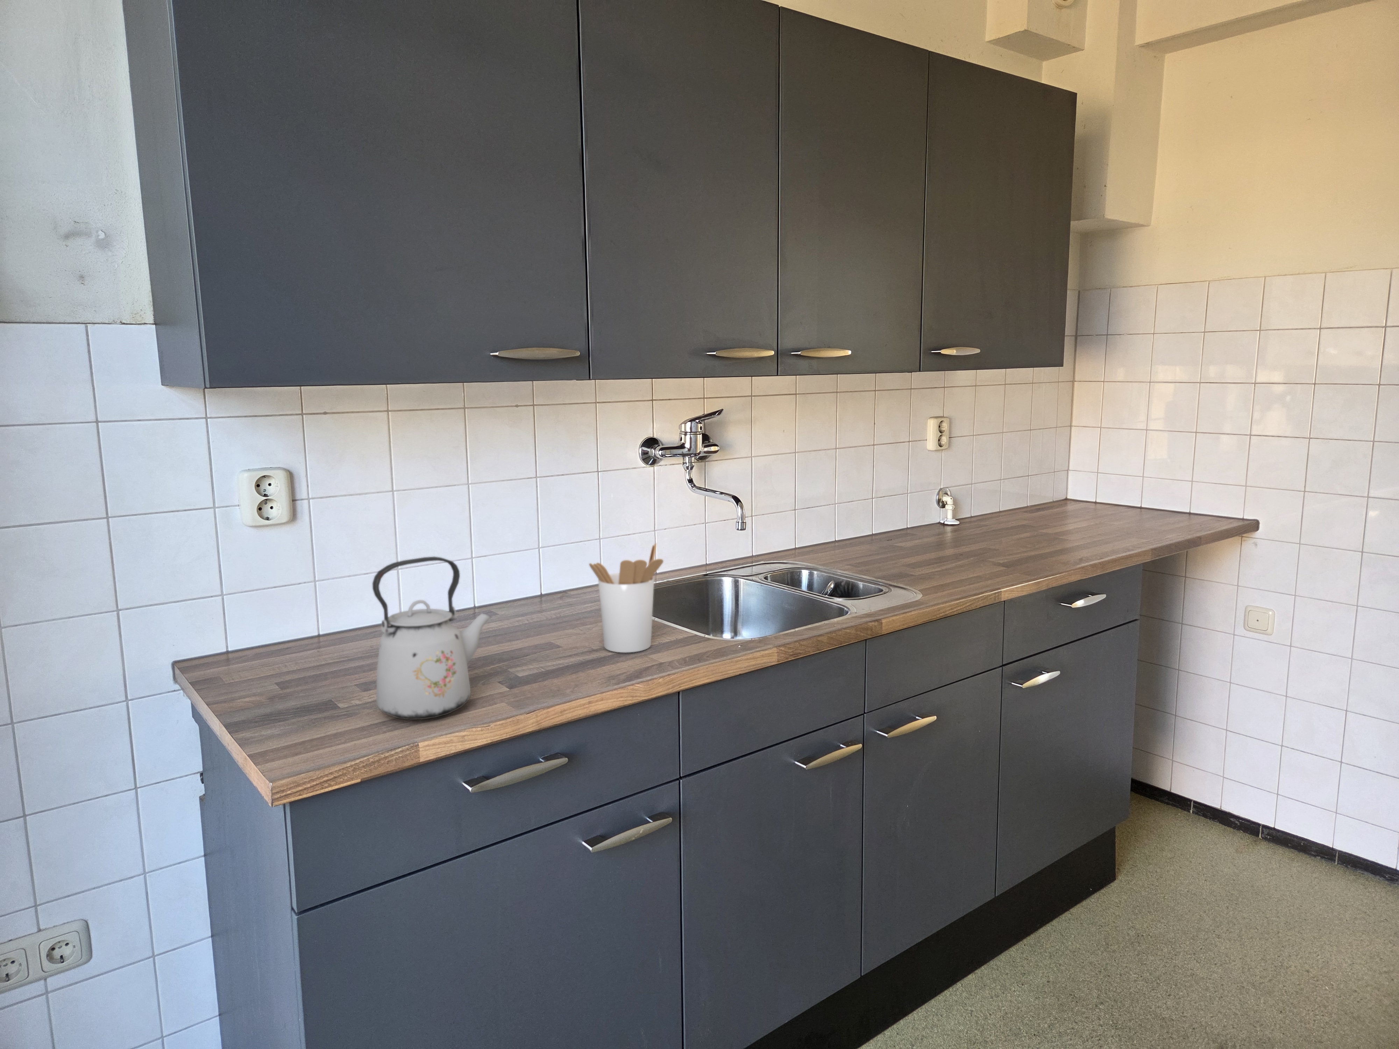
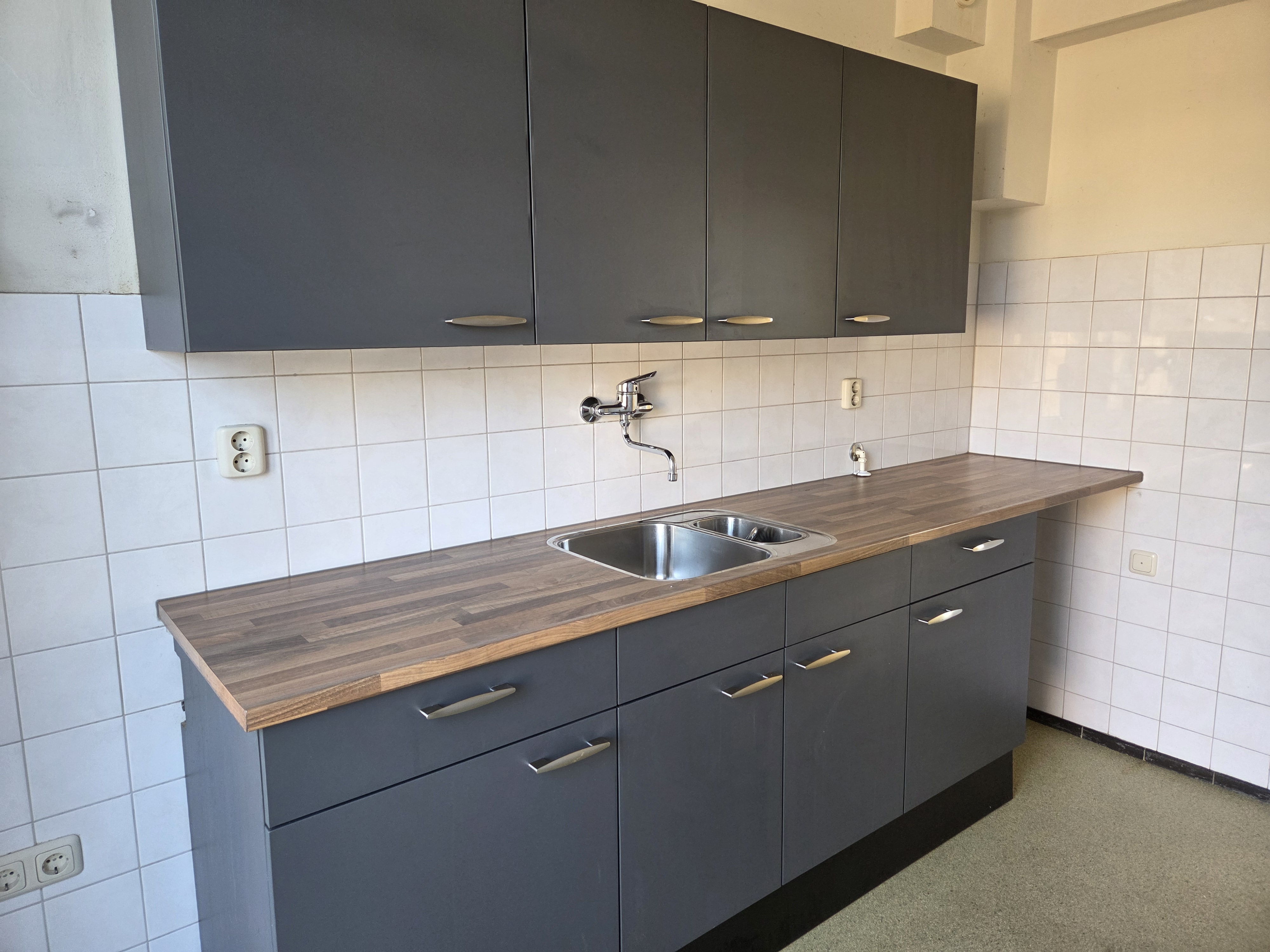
- utensil holder (631, 598)
- kettle (436, 631)
